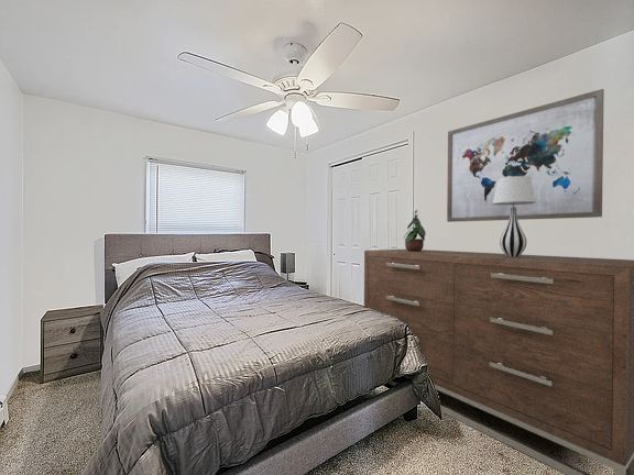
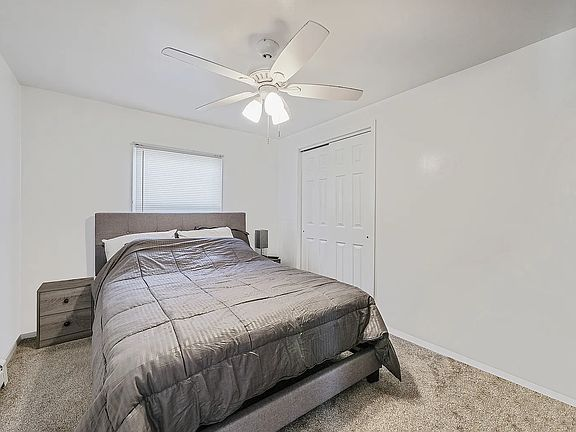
- dresser (476, 330)
- wall art (512, 166)
- potted plant (415, 230)
- table lamp (513, 217)
